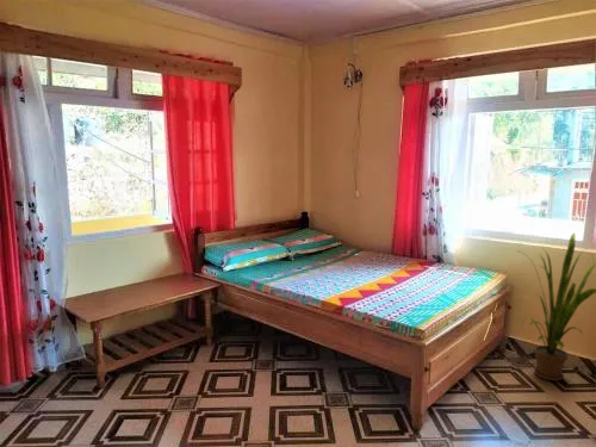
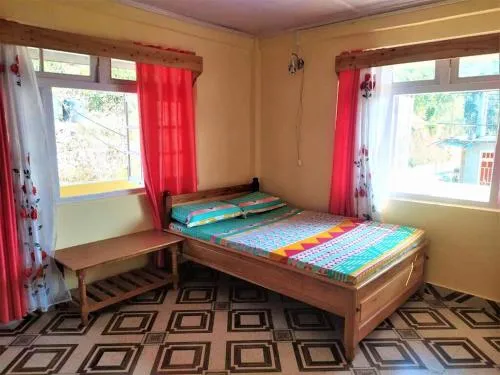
- house plant (553, 305)
